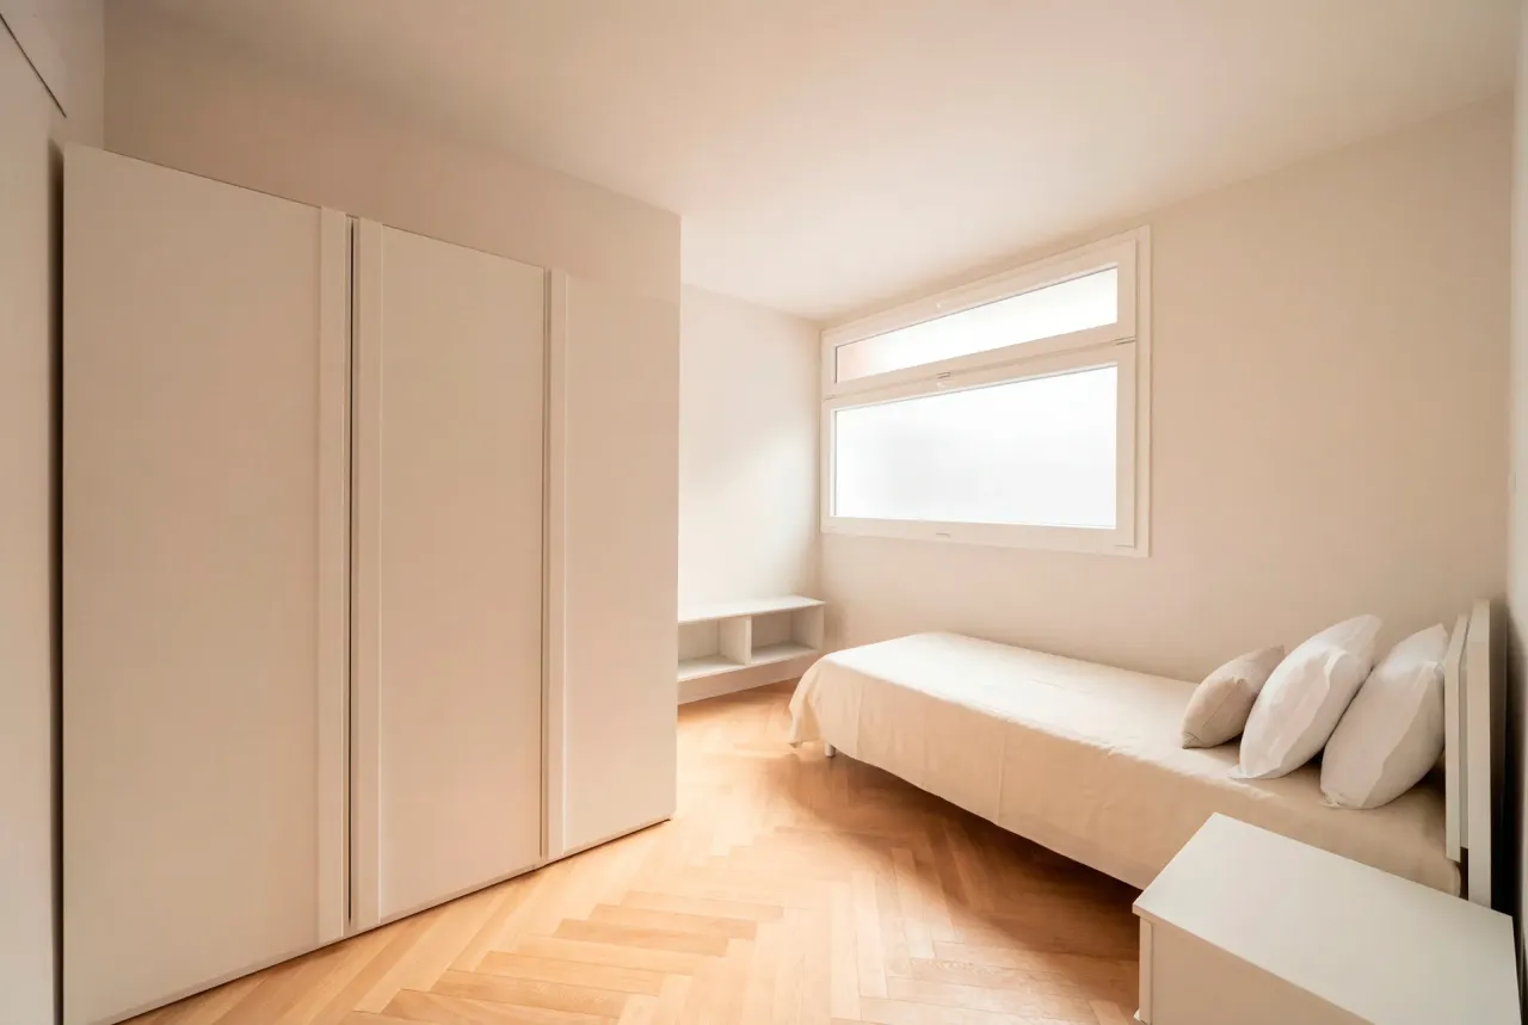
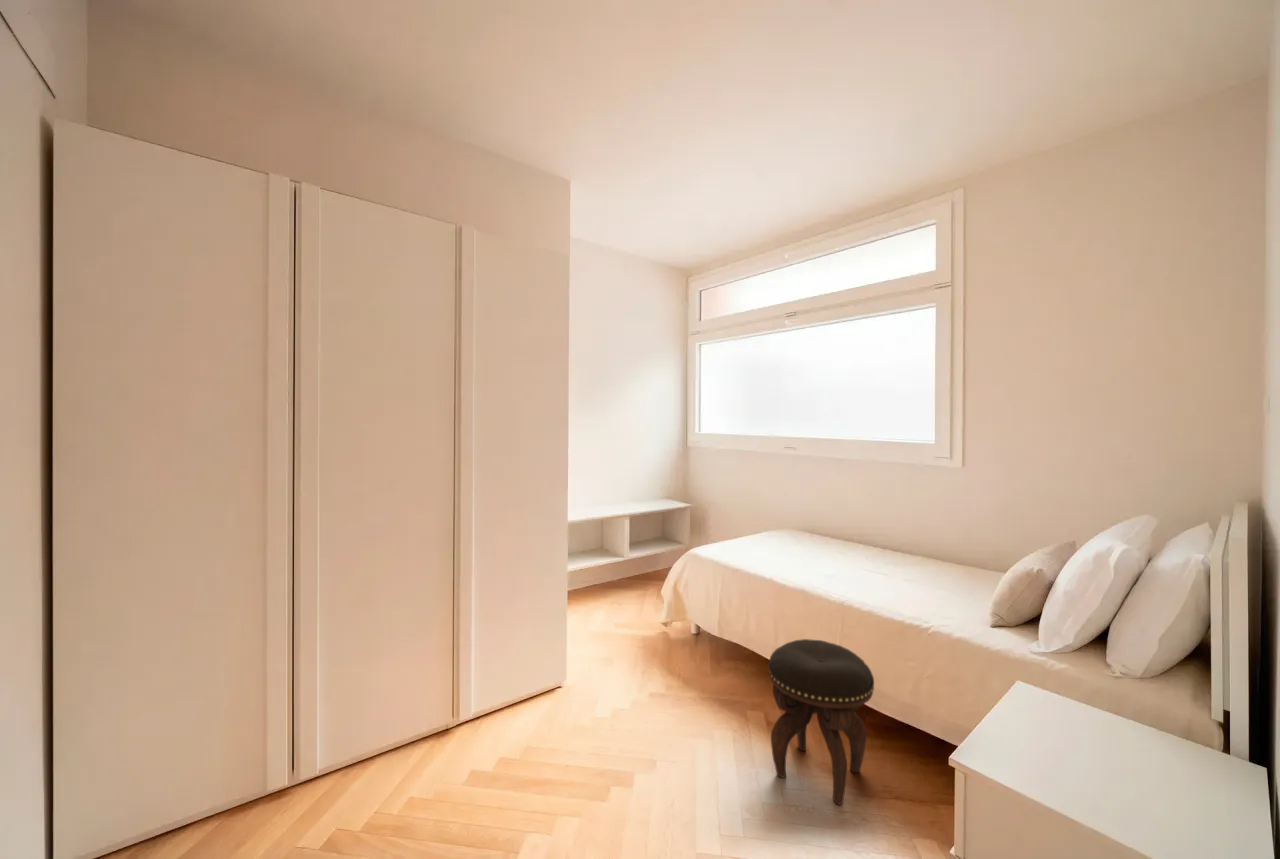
+ footstool (819, 712)
